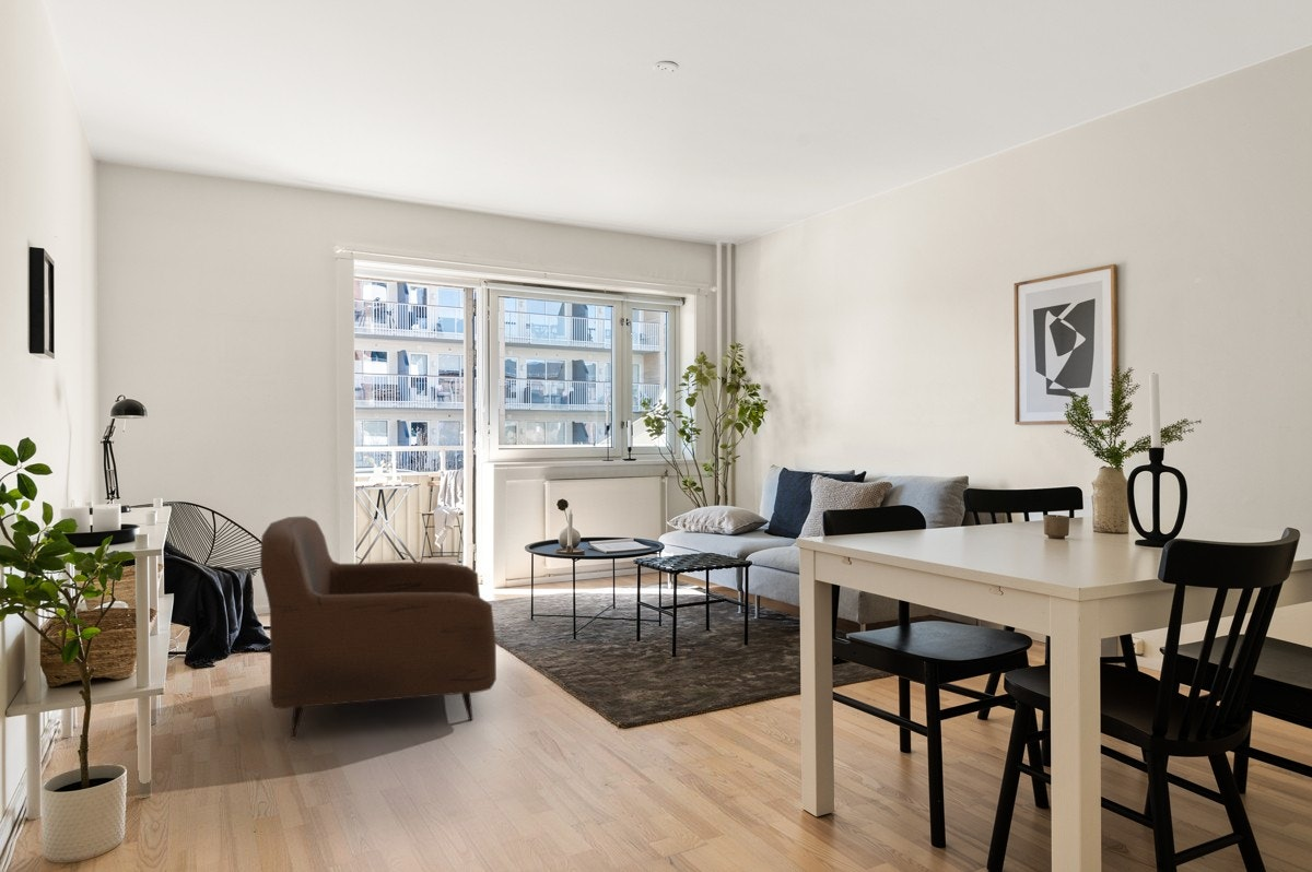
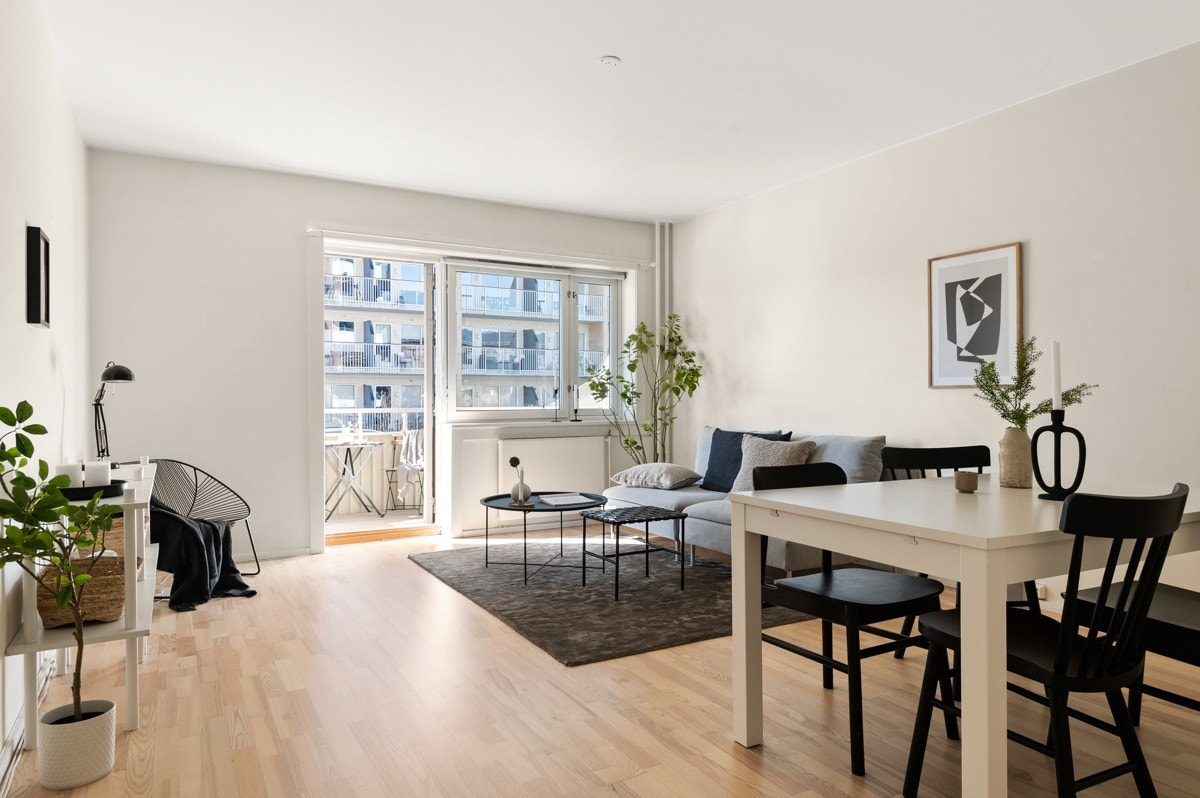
- armchair (380, 608)
